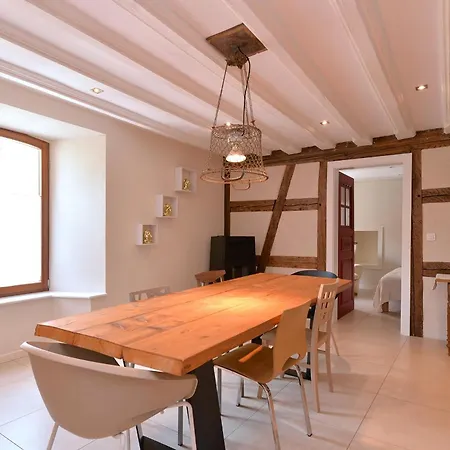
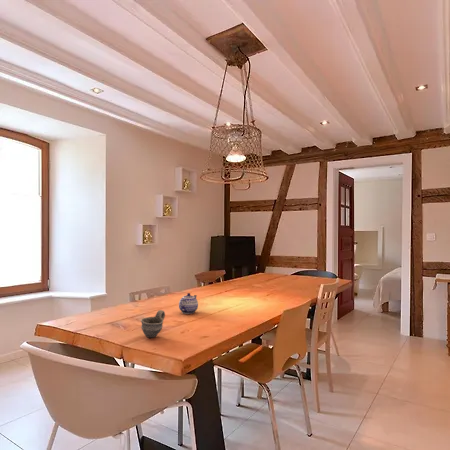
+ cup (154, 324)
+ teapot (188, 302)
